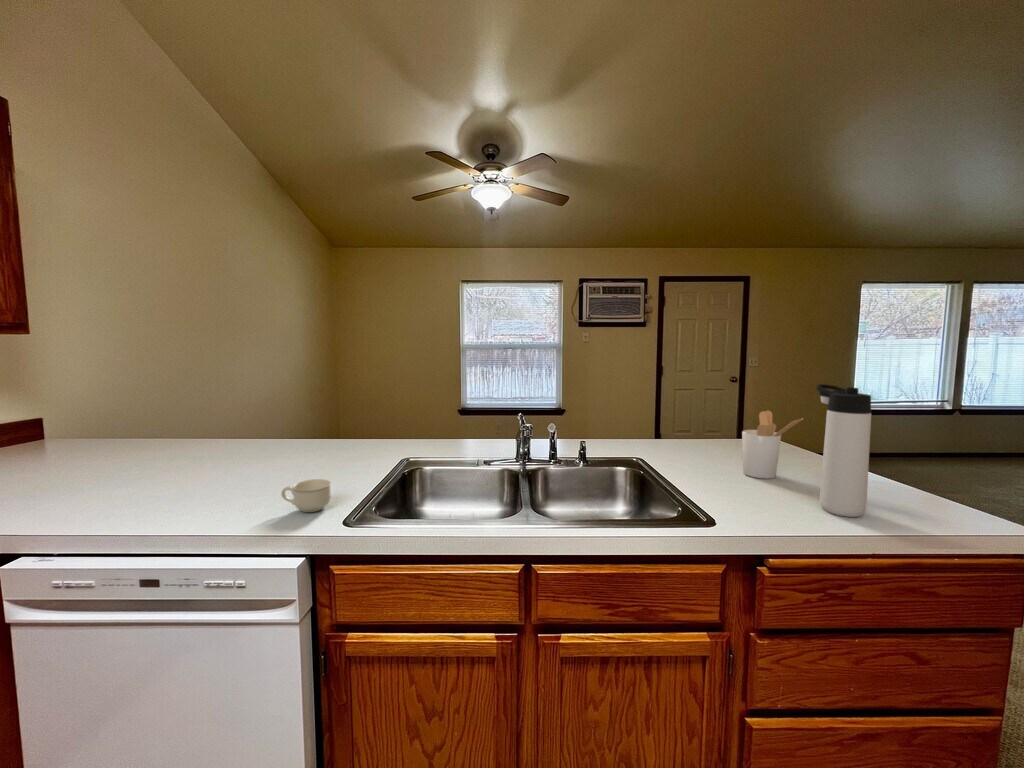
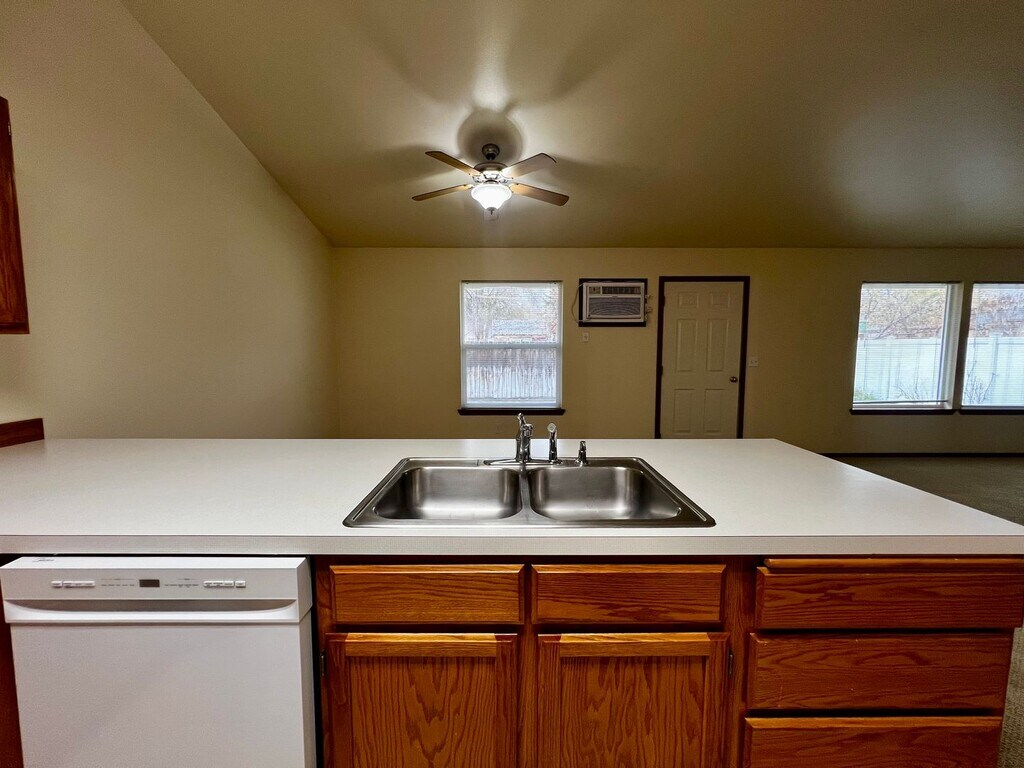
- thermos bottle (838, 447)
- utensil holder (771, 444)
- cup (306, 496)
